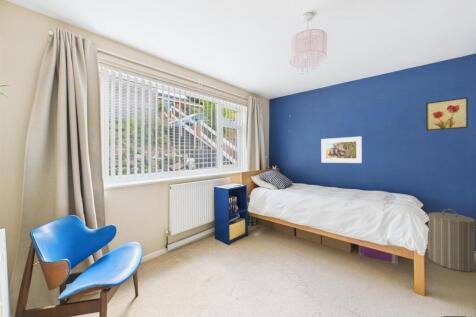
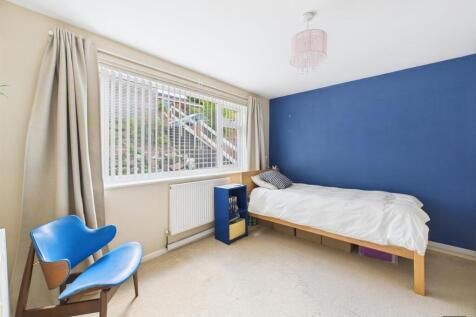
- wall art (445, 114)
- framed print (340, 150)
- laundry hamper (450, 236)
